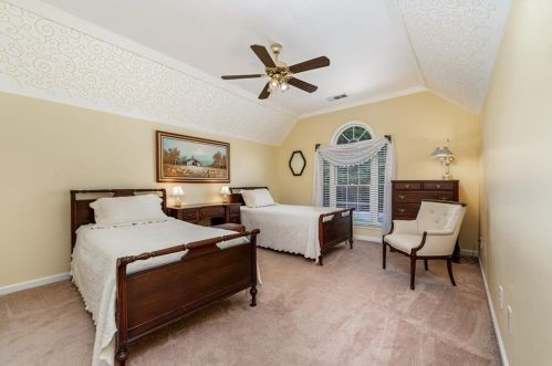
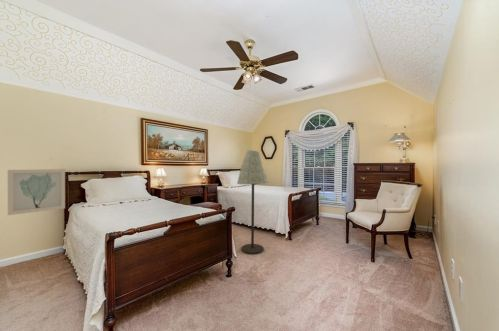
+ wall art (38, 190)
+ floor lamp (252, 199)
